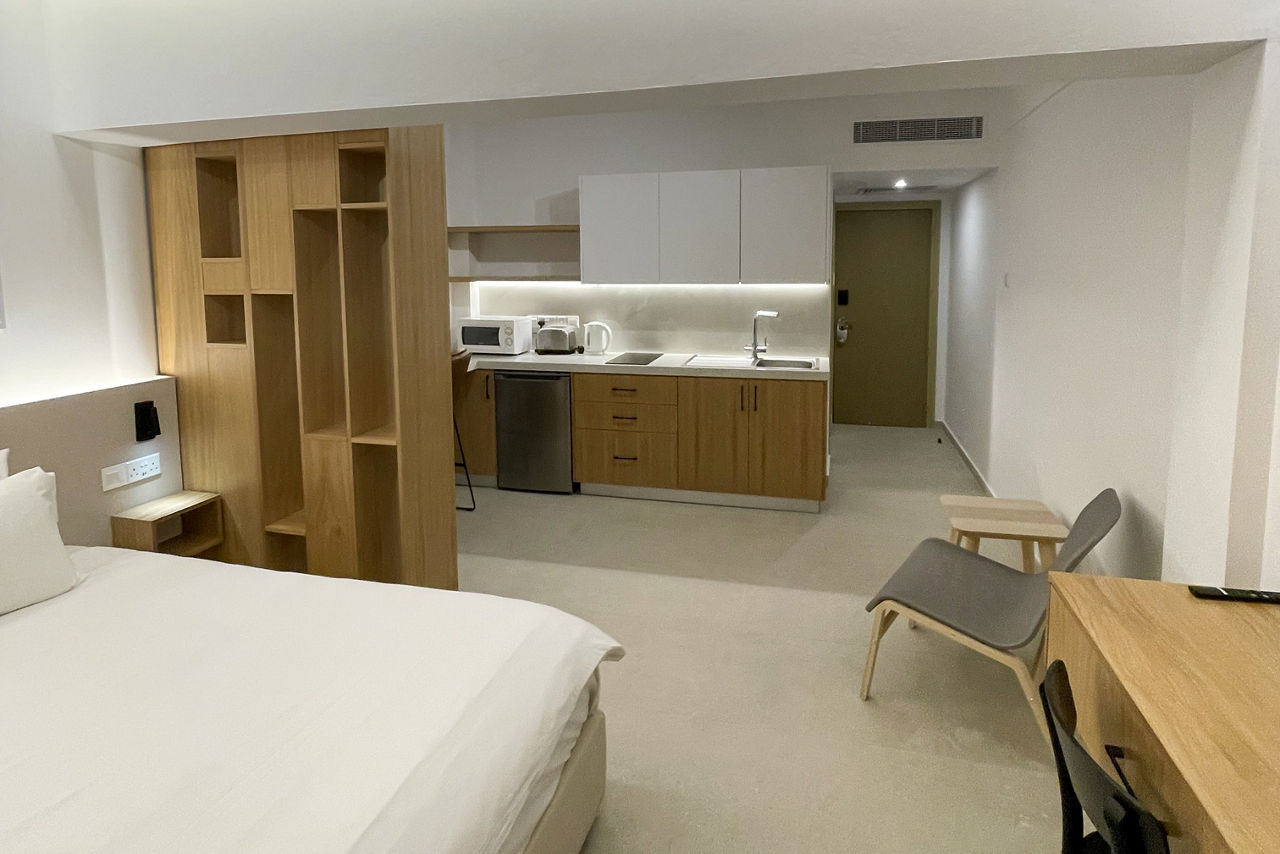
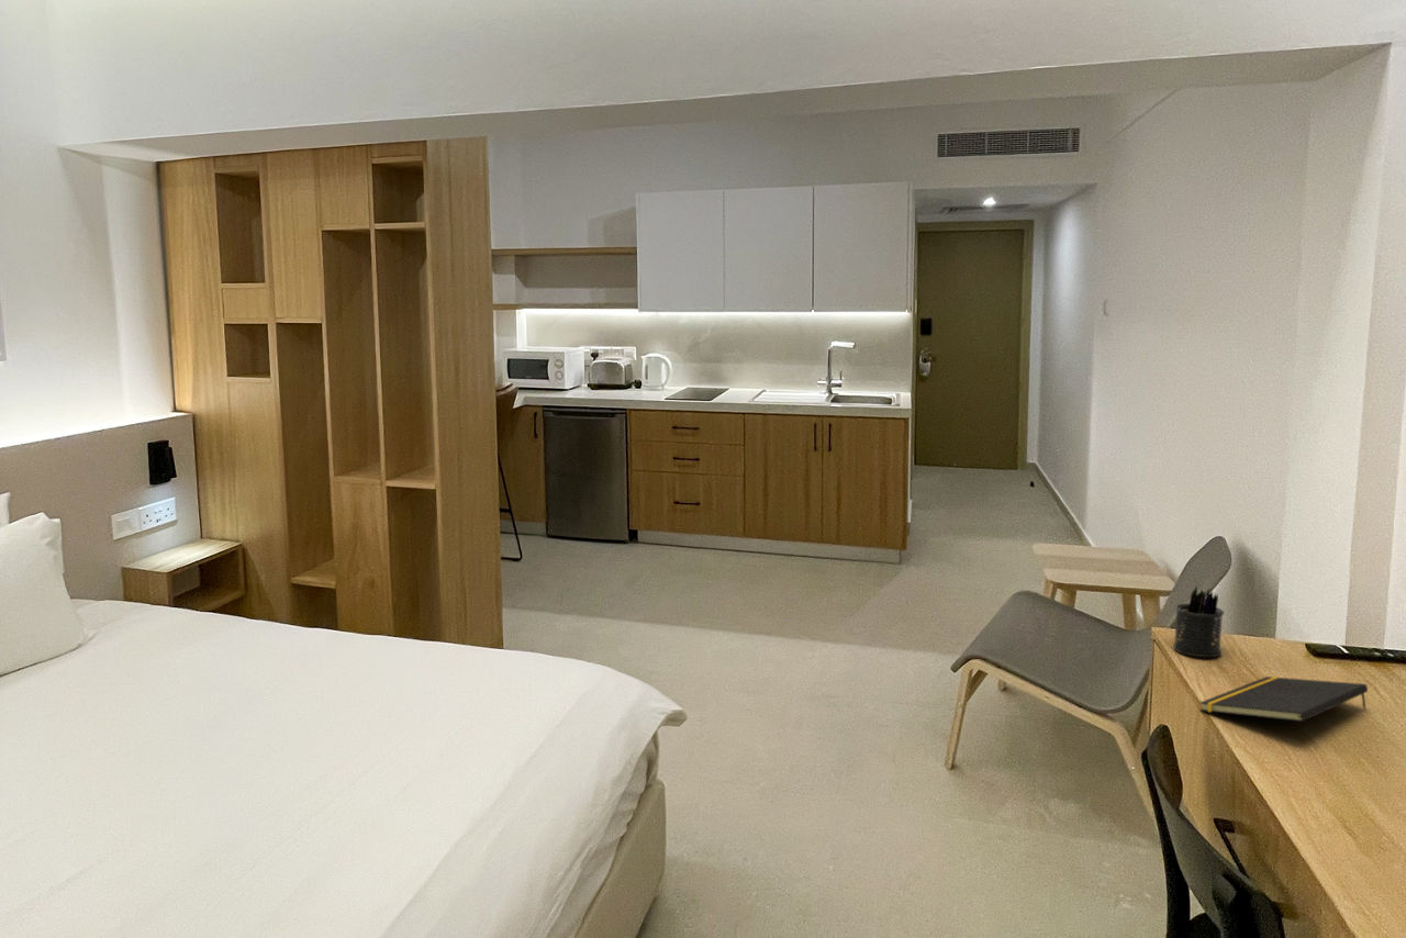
+ notepad (1283, 697)
+ pen holder (1198, 619)
